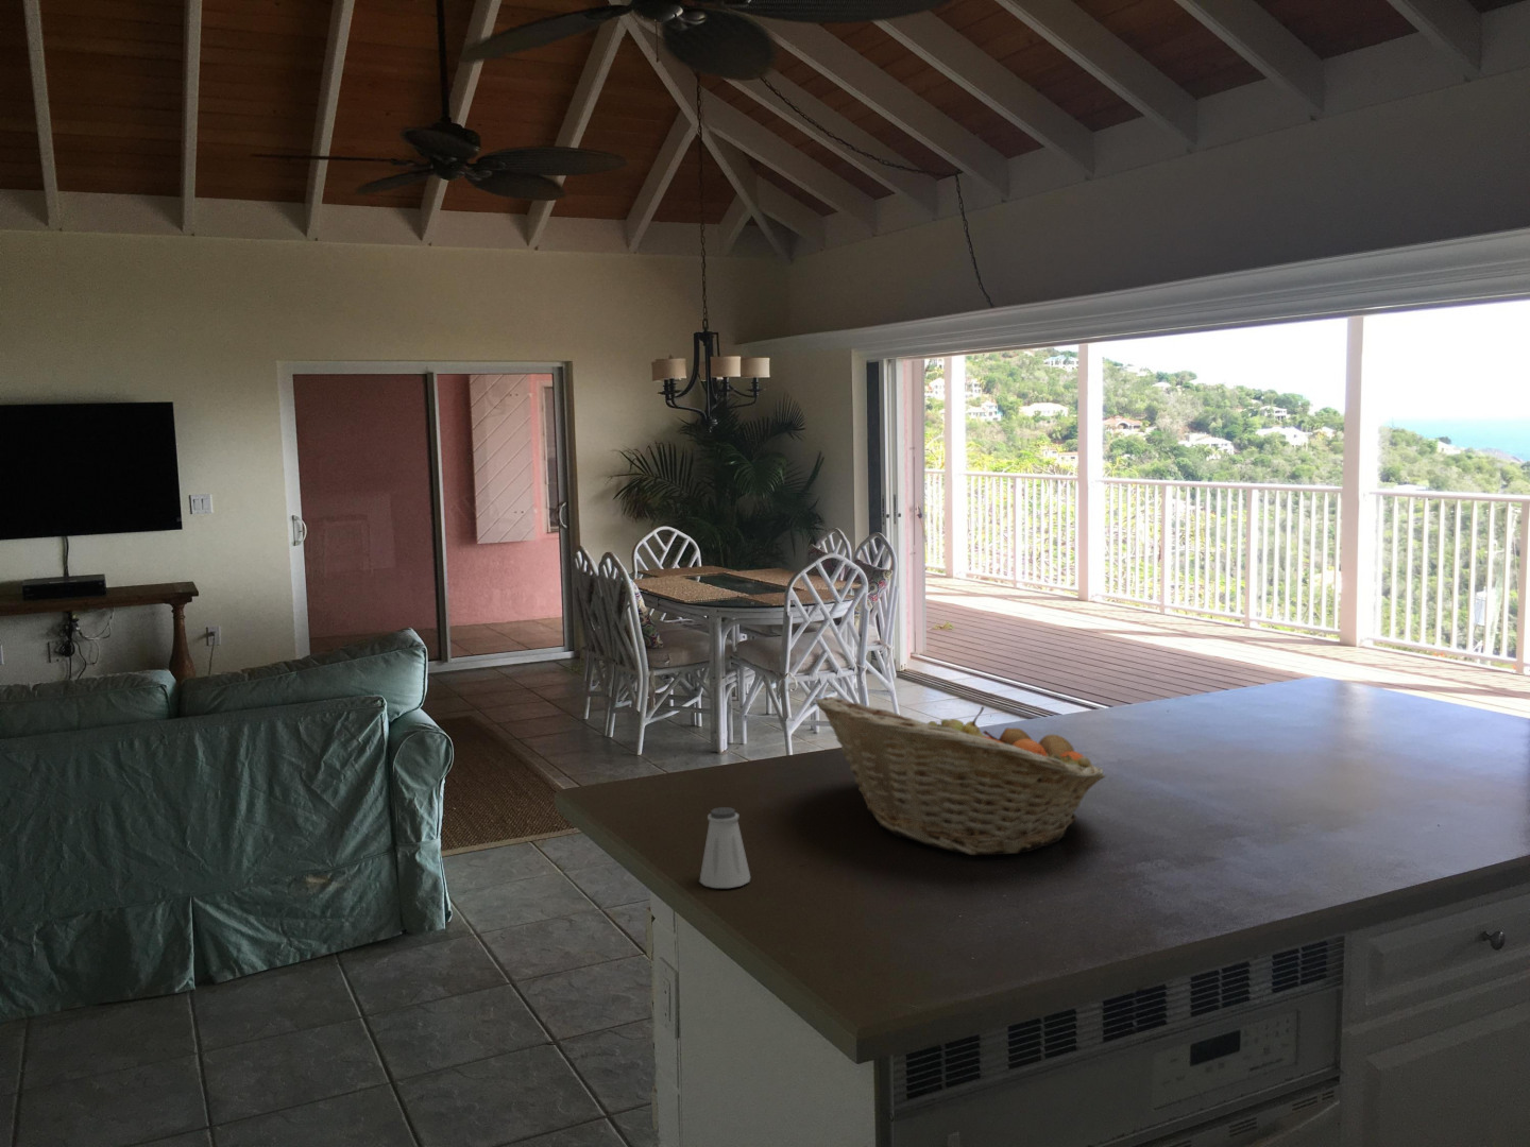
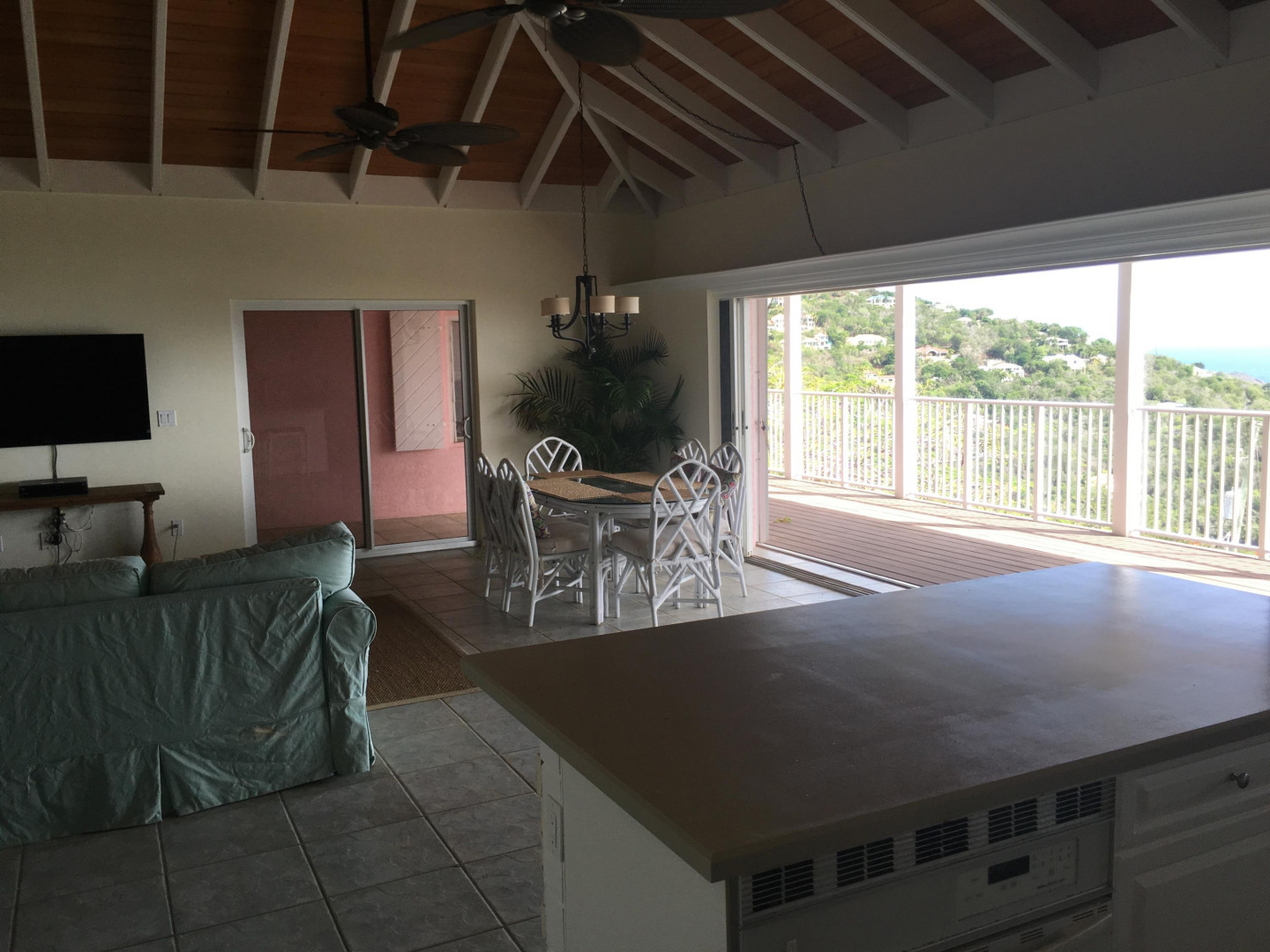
- saltshaker (724, 845)
- fruit basket (953, 760)
